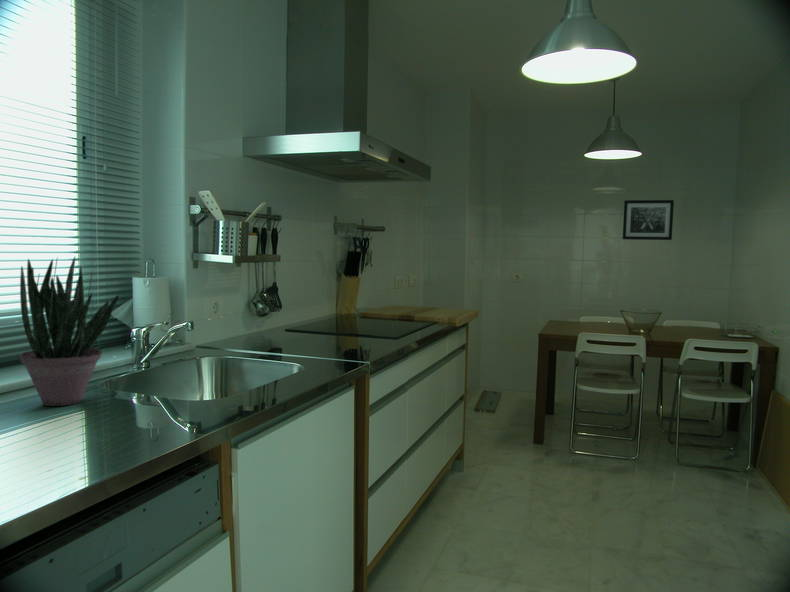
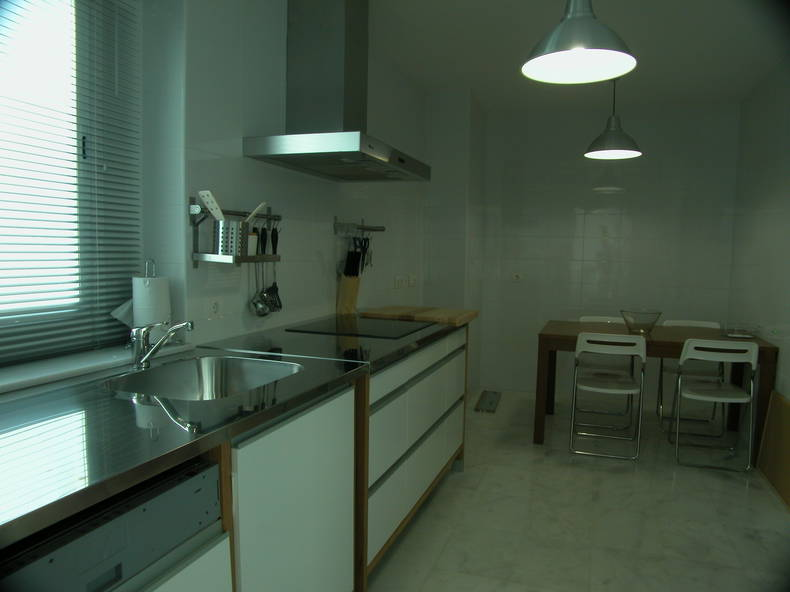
- wall art (647, 220)
- potted plant (65, 330)
